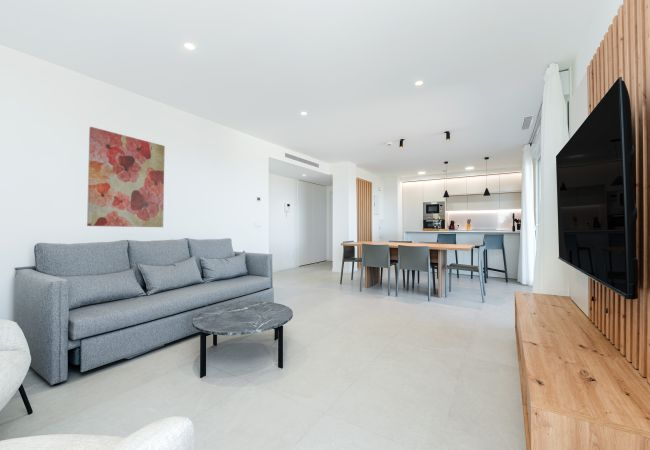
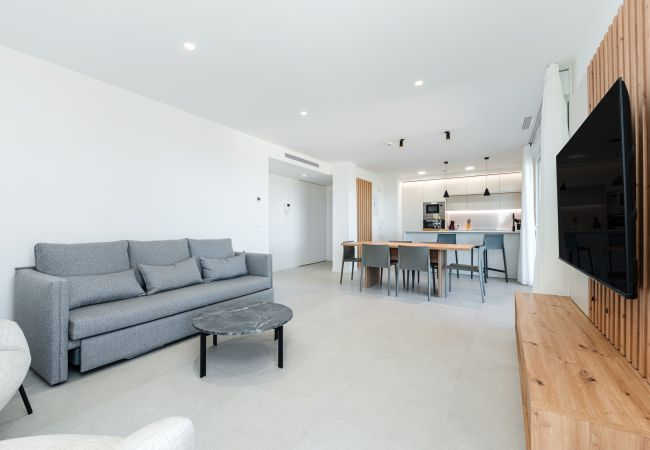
- wall art (129, 181)
